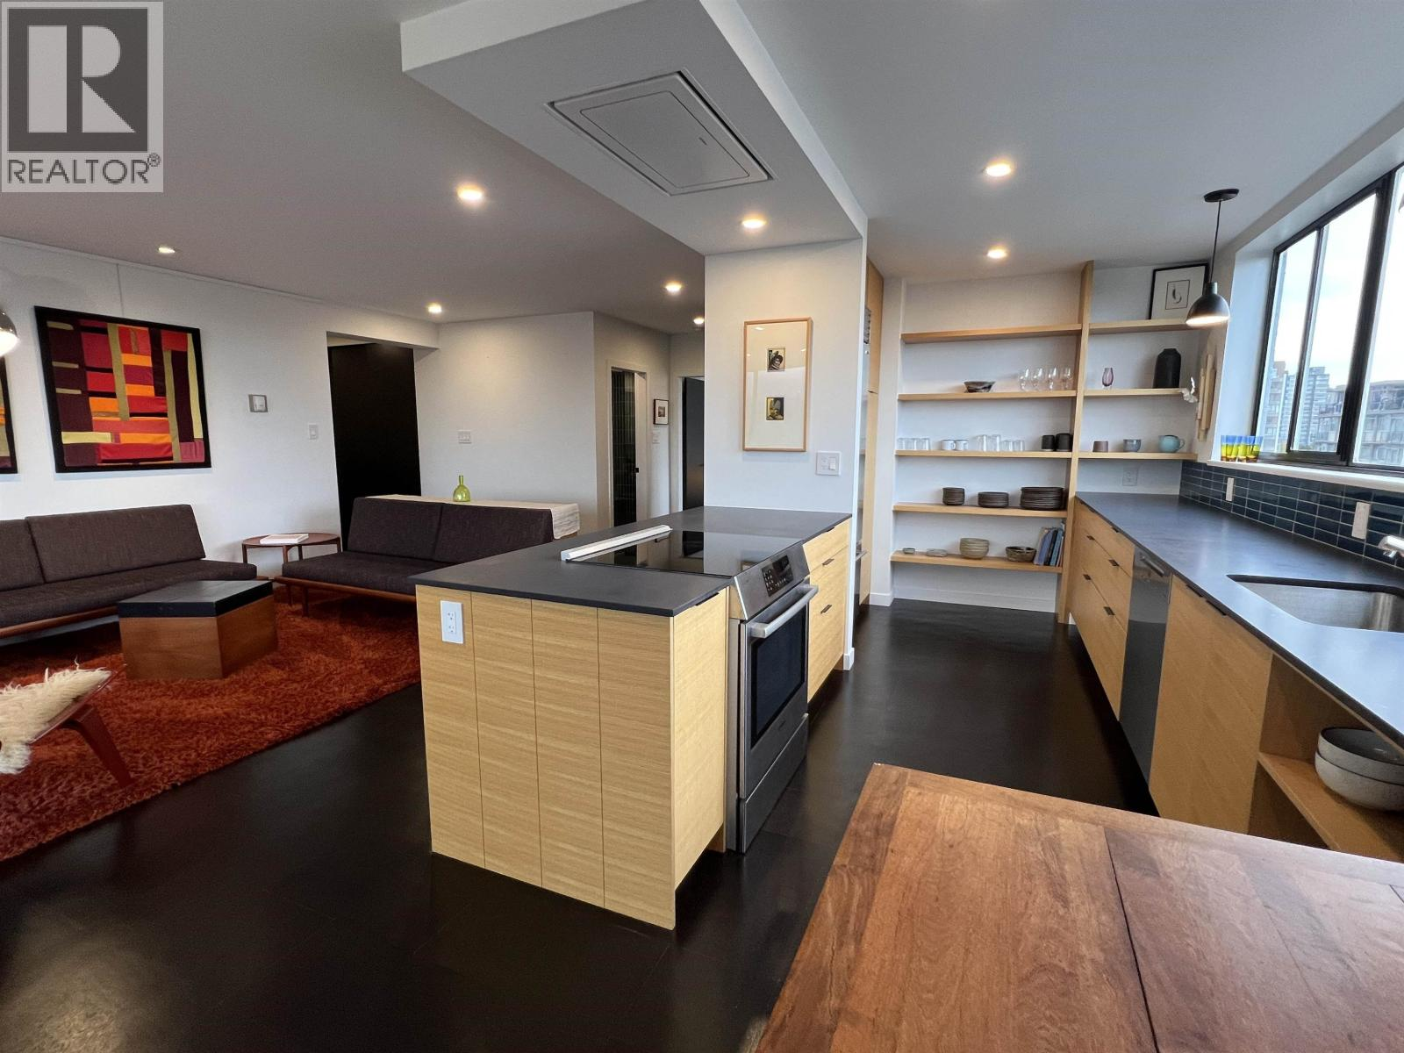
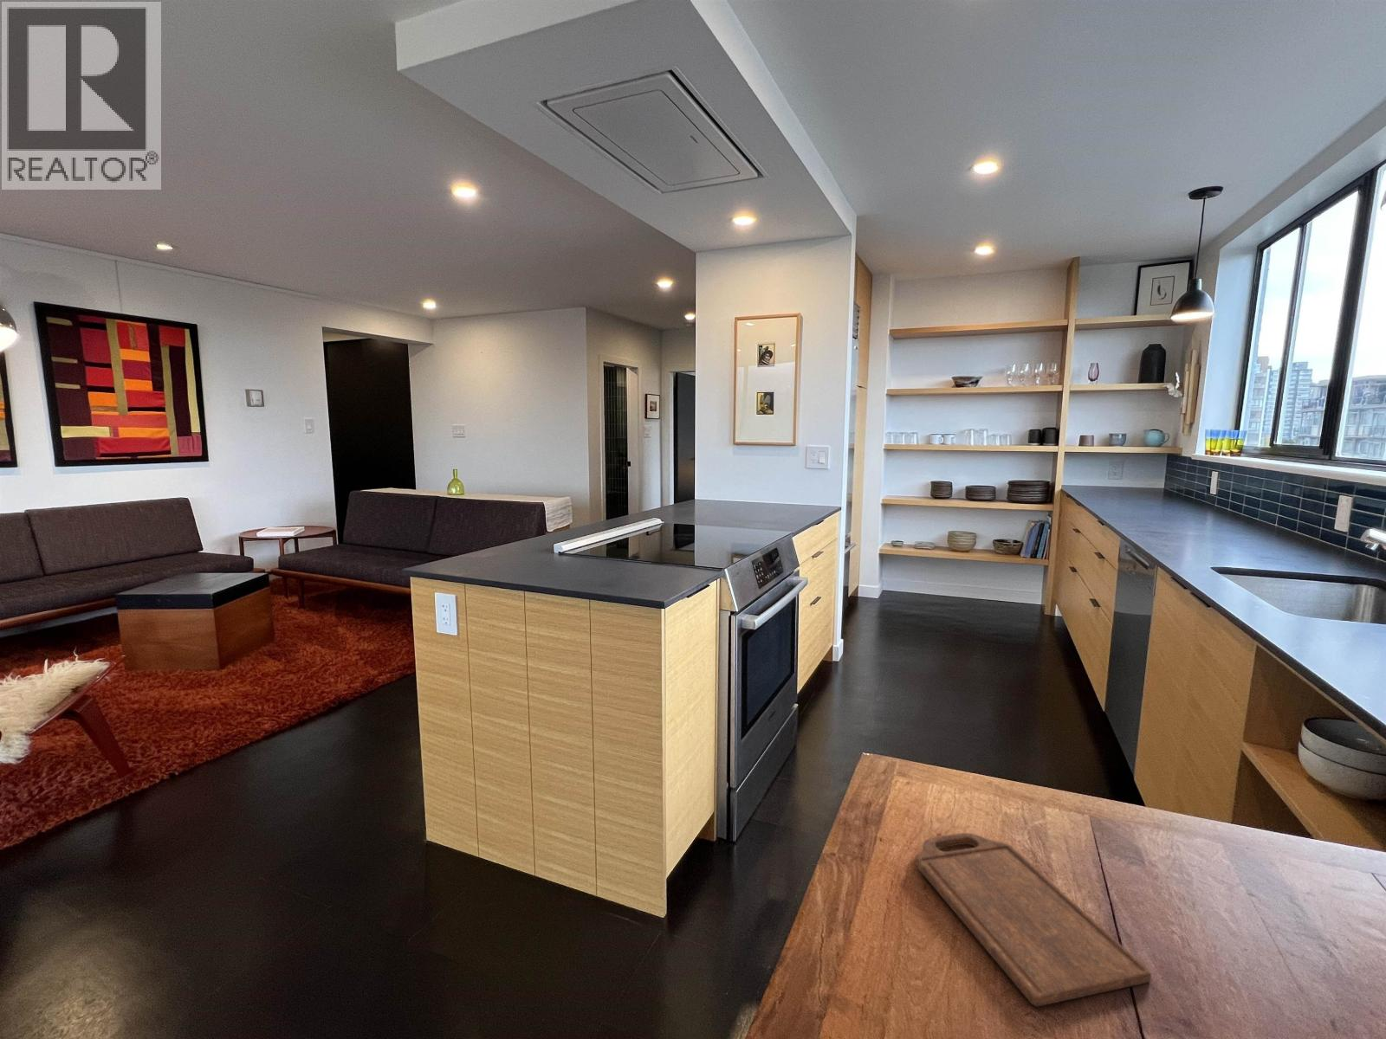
+ cutting board (1009, 901)
